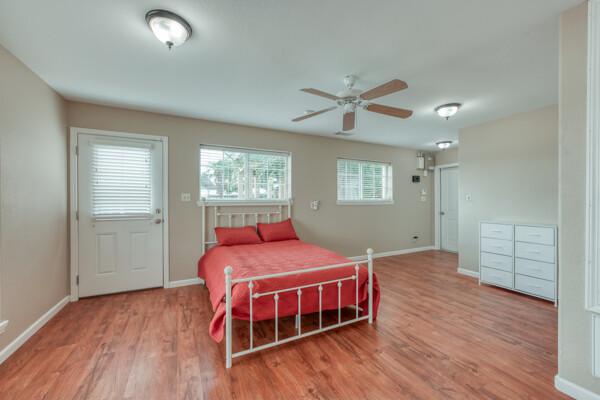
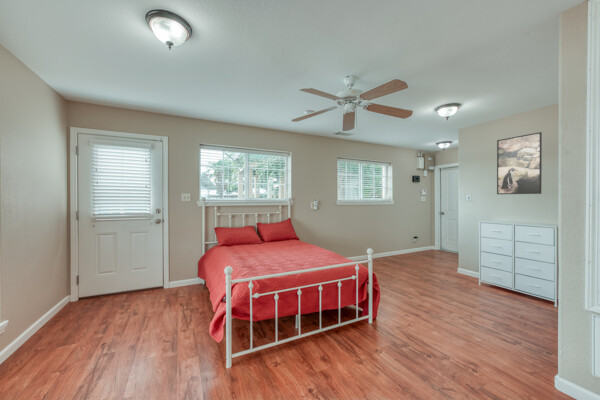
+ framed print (517, 165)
